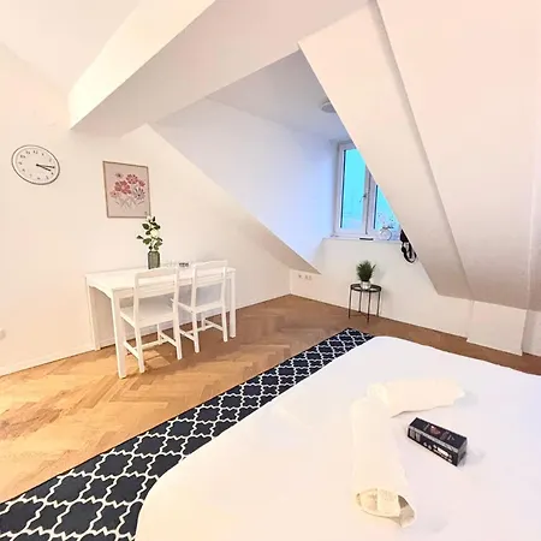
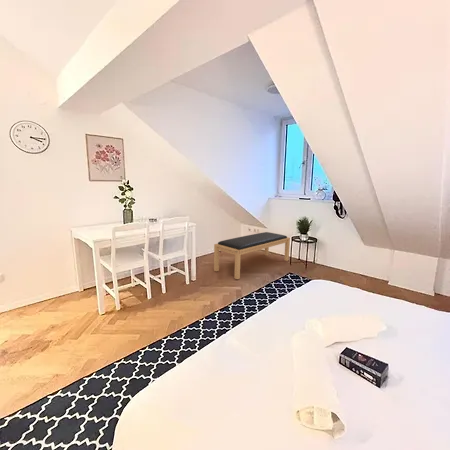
+ bench (254, 250)
